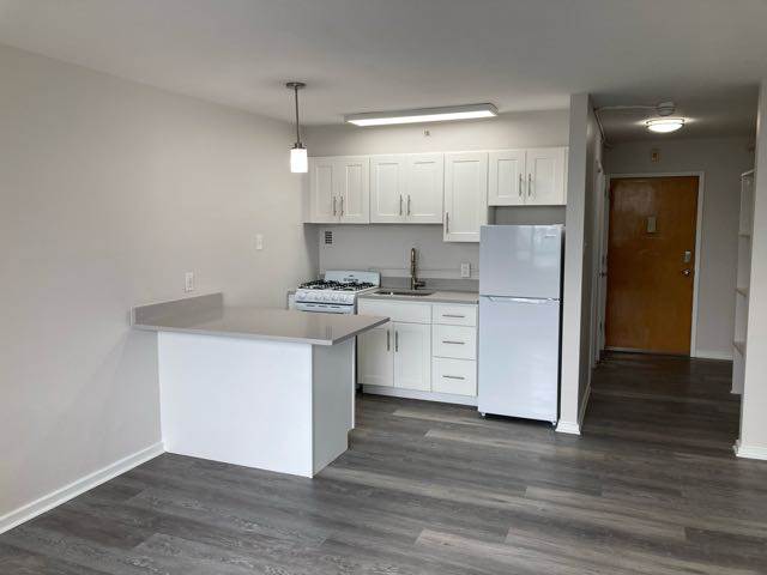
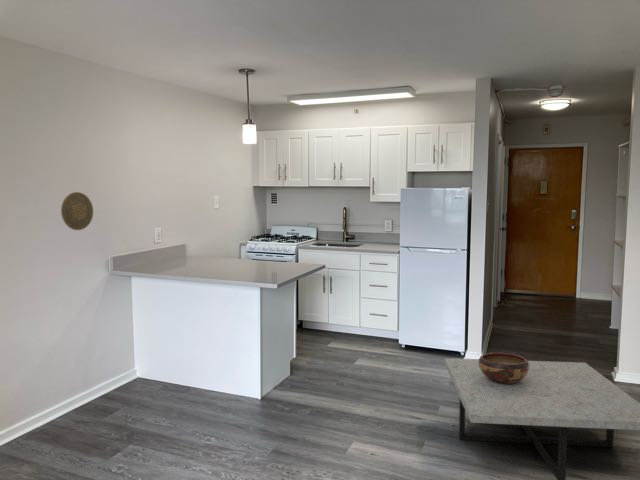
+ decorative bowl (503, 368)
+ decorative plate (78, 211)
+ coffee table (535, 413)
